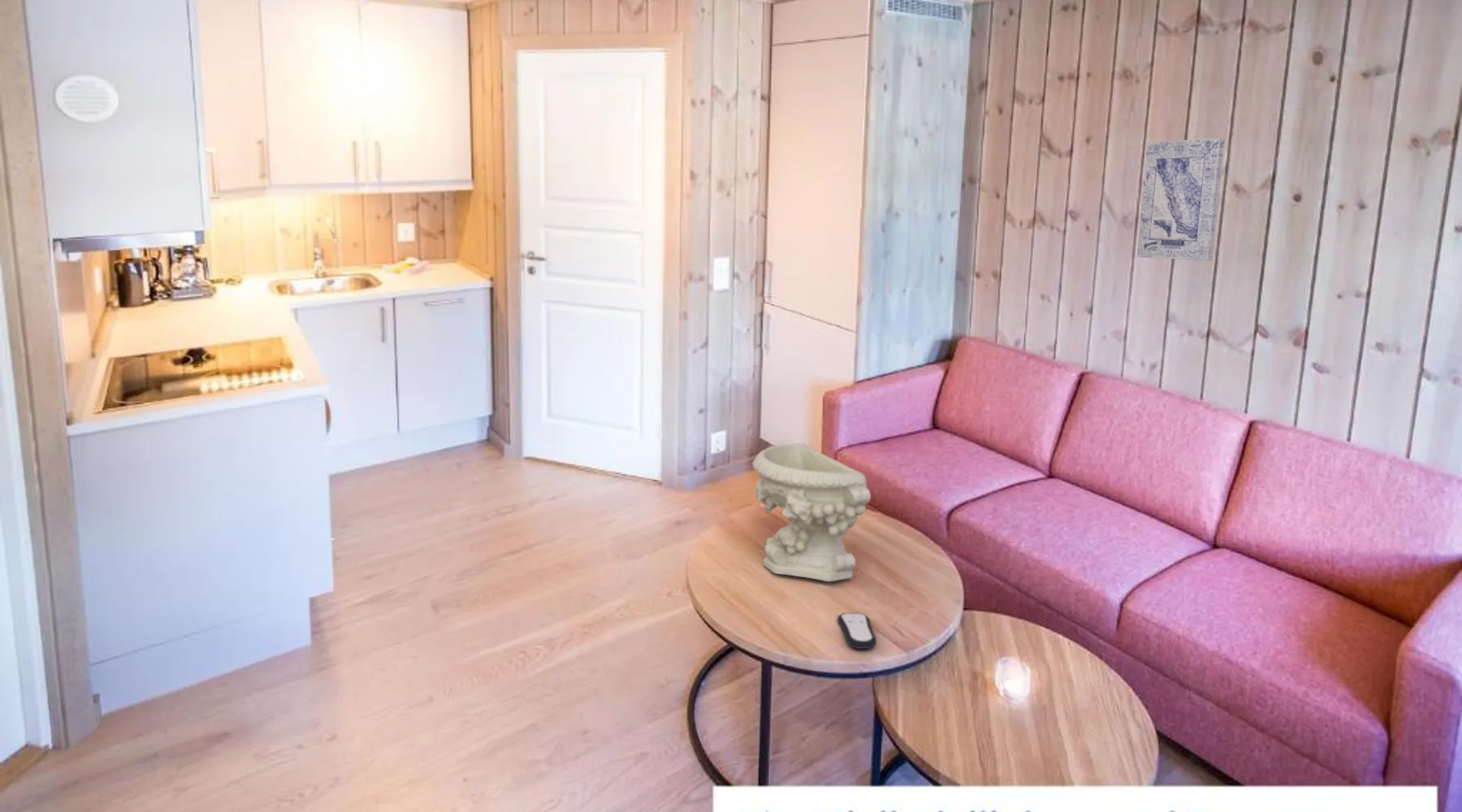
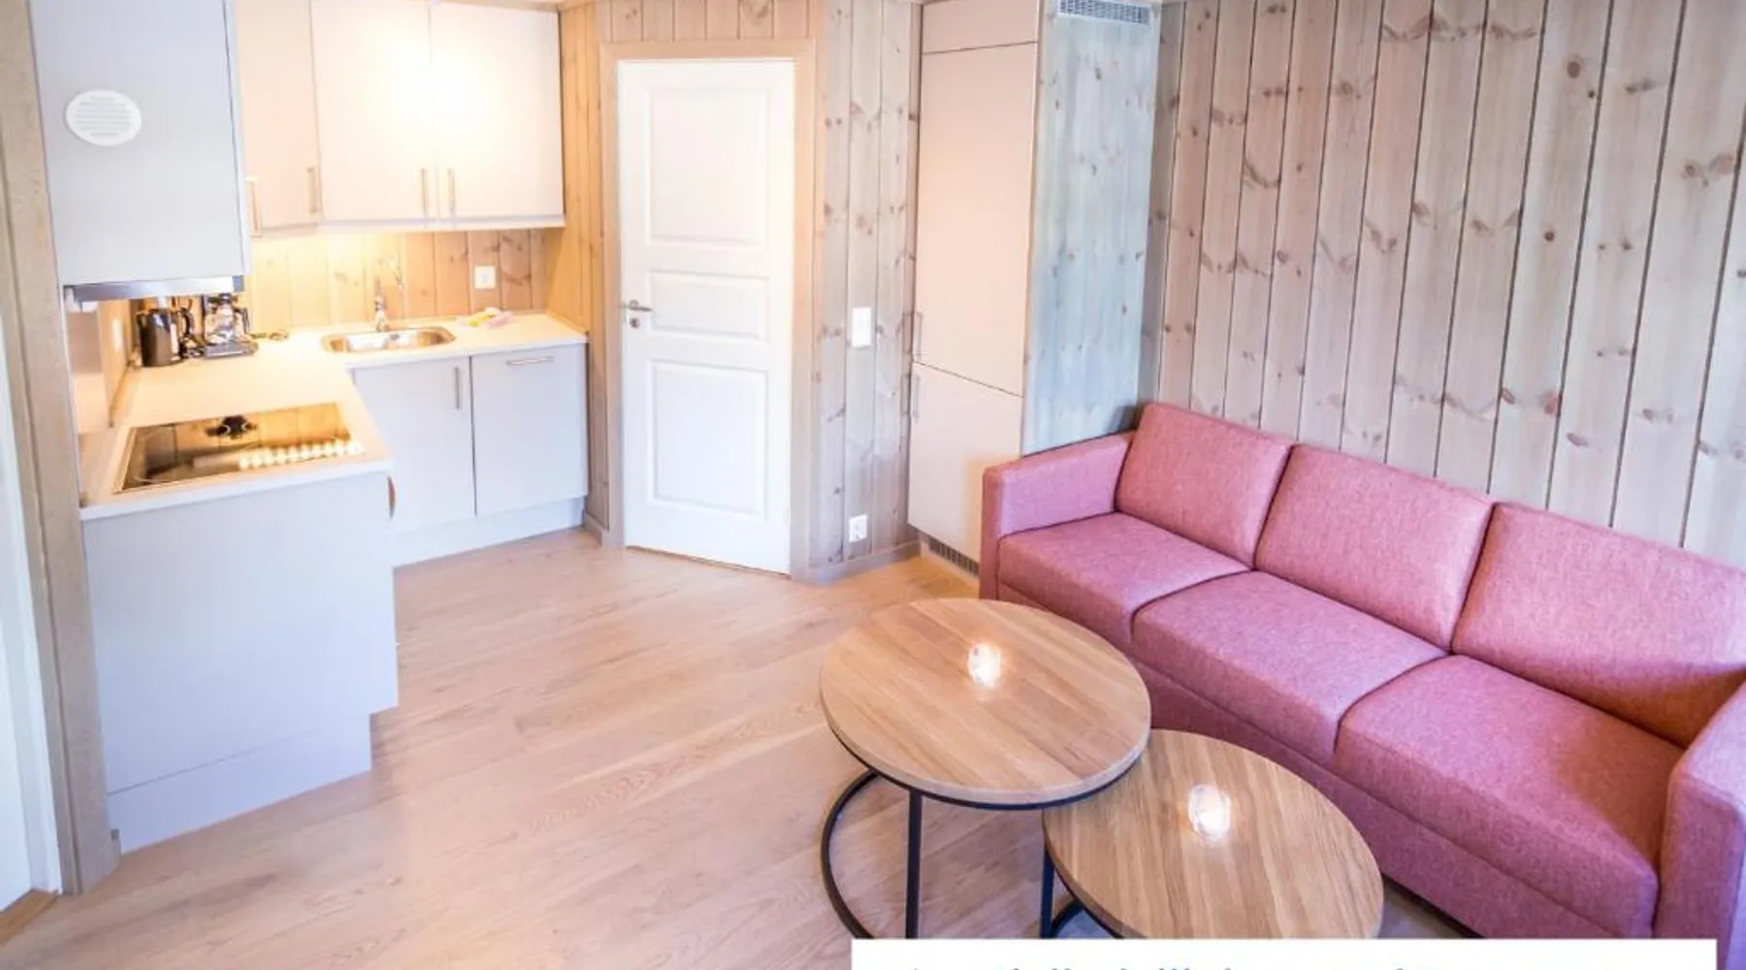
- wall art (1179, 200)
- remote control (857, 629)
- decorative bowl (802, 509)
